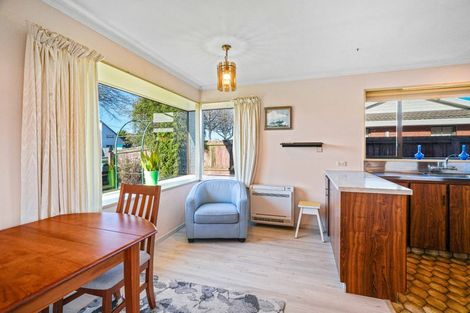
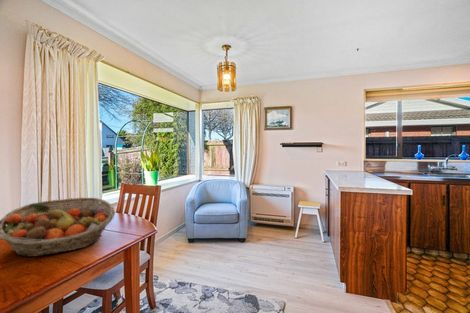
+ fruit basket (62, 223)
